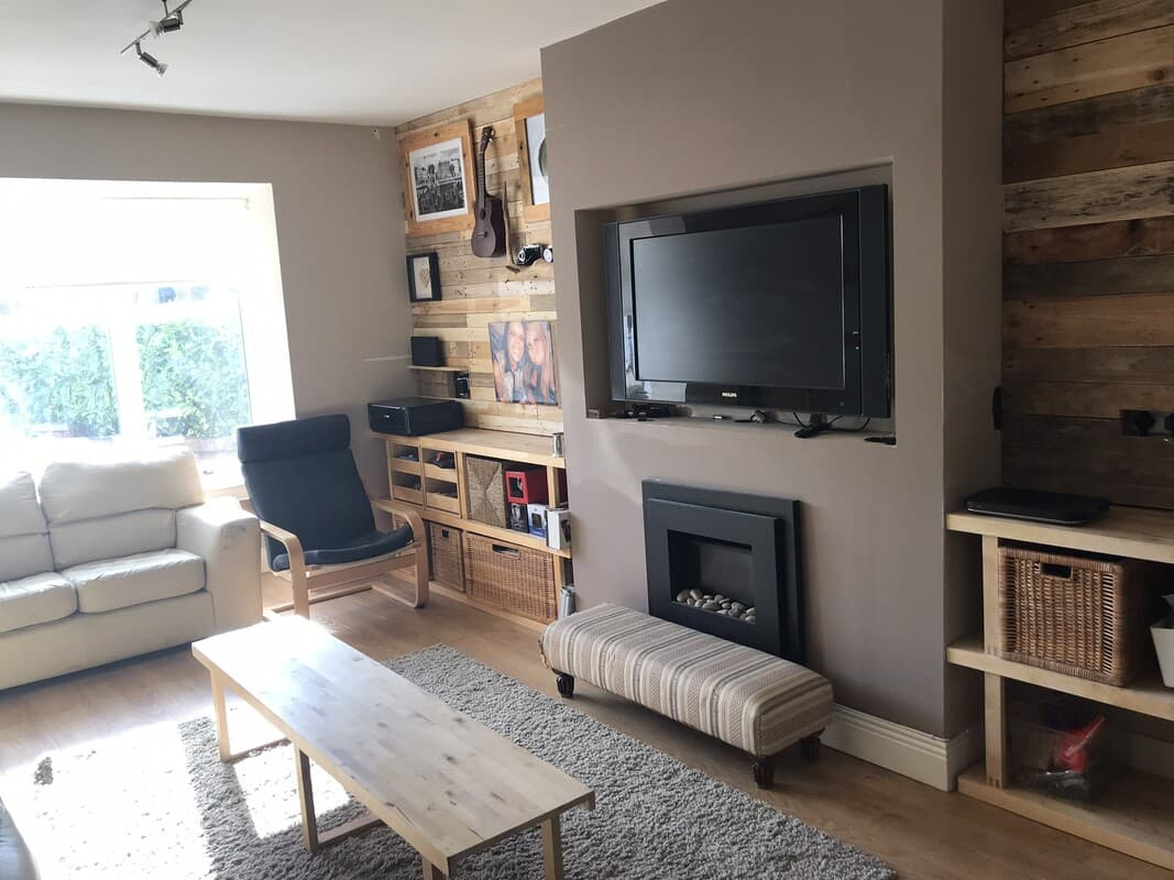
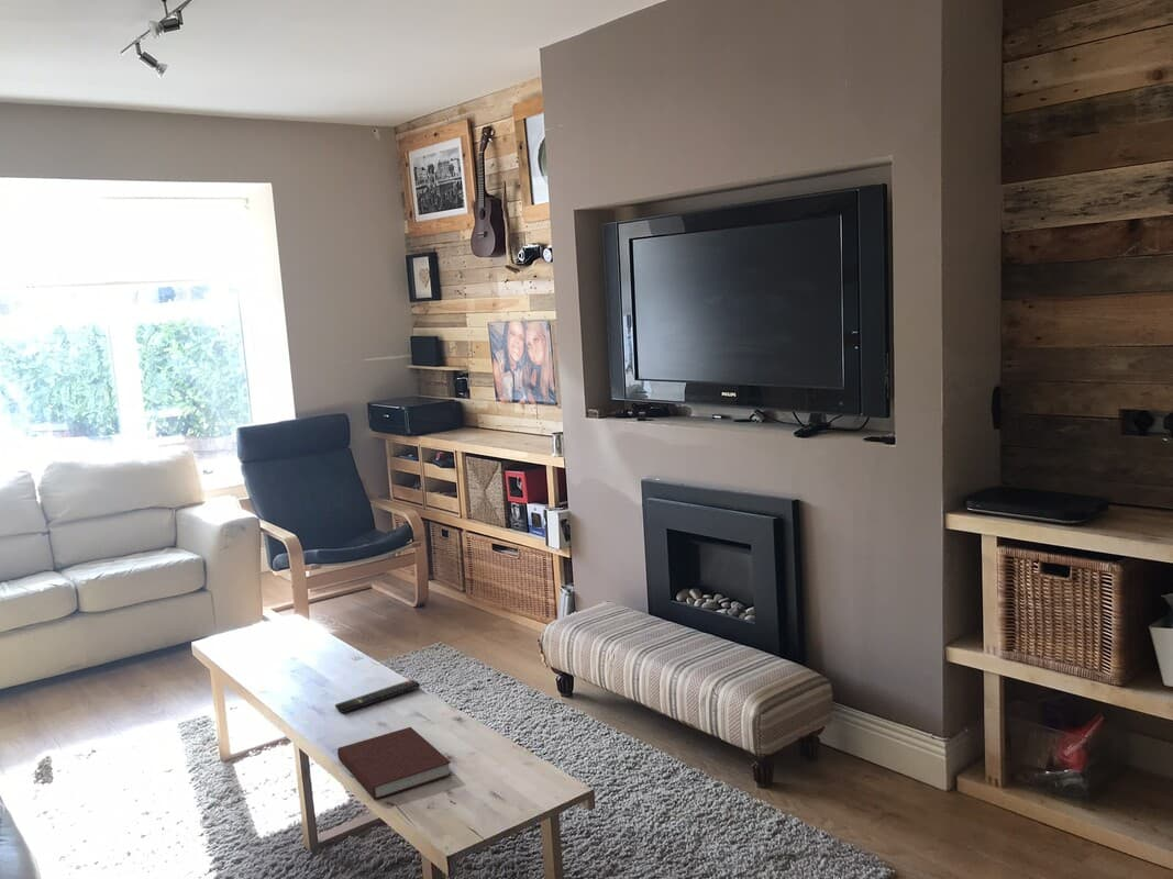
+ remote control (379, 696)
+ notebook (392, 760)
